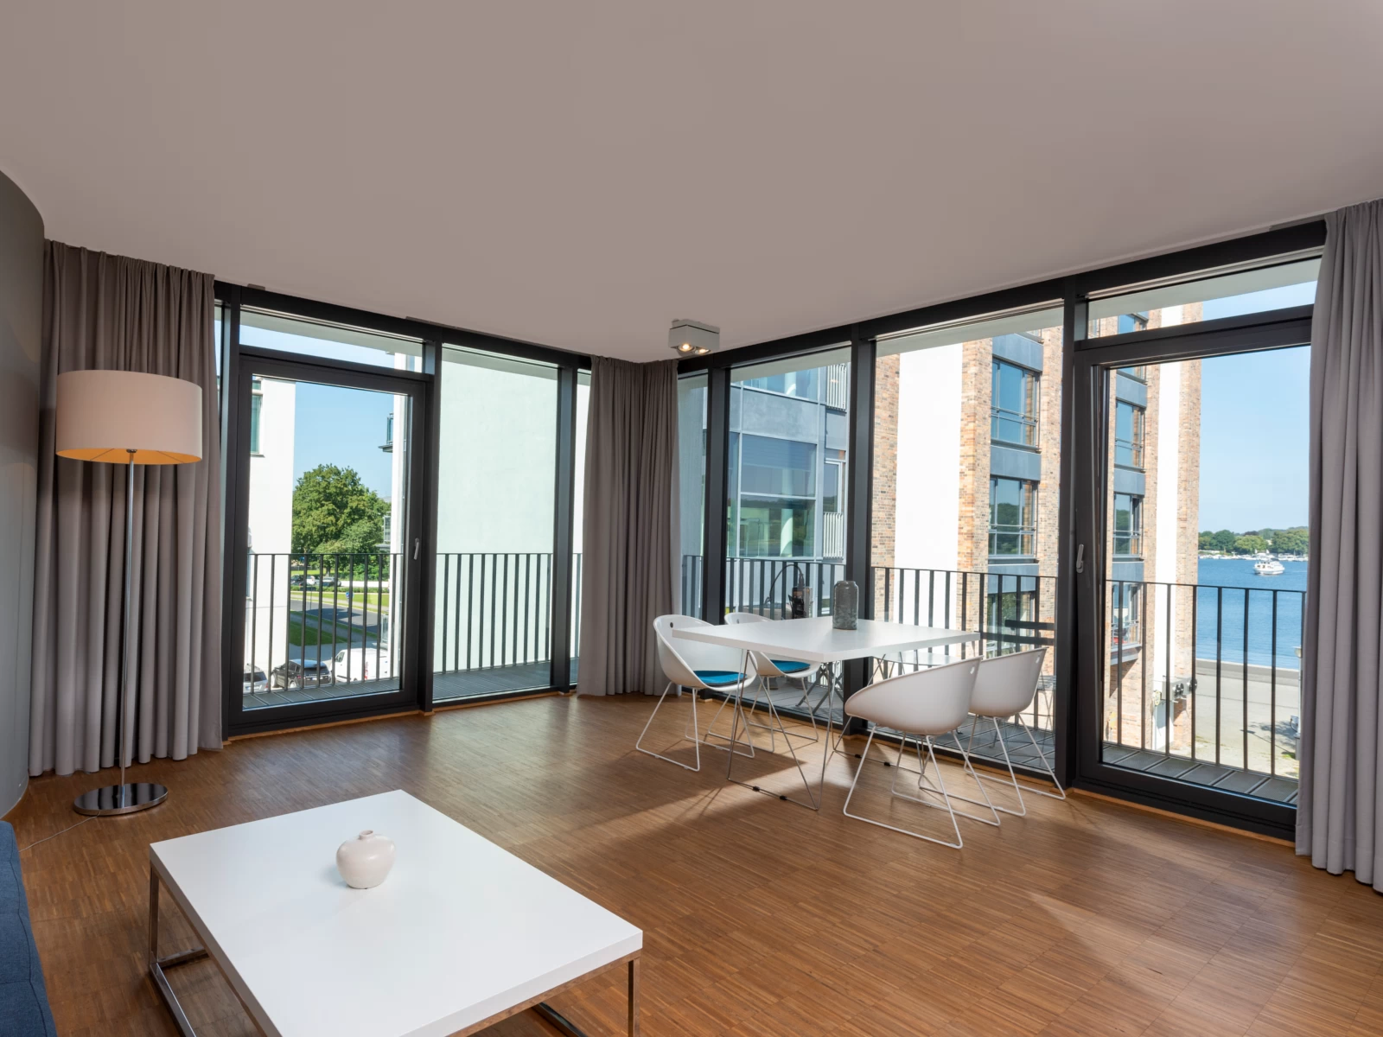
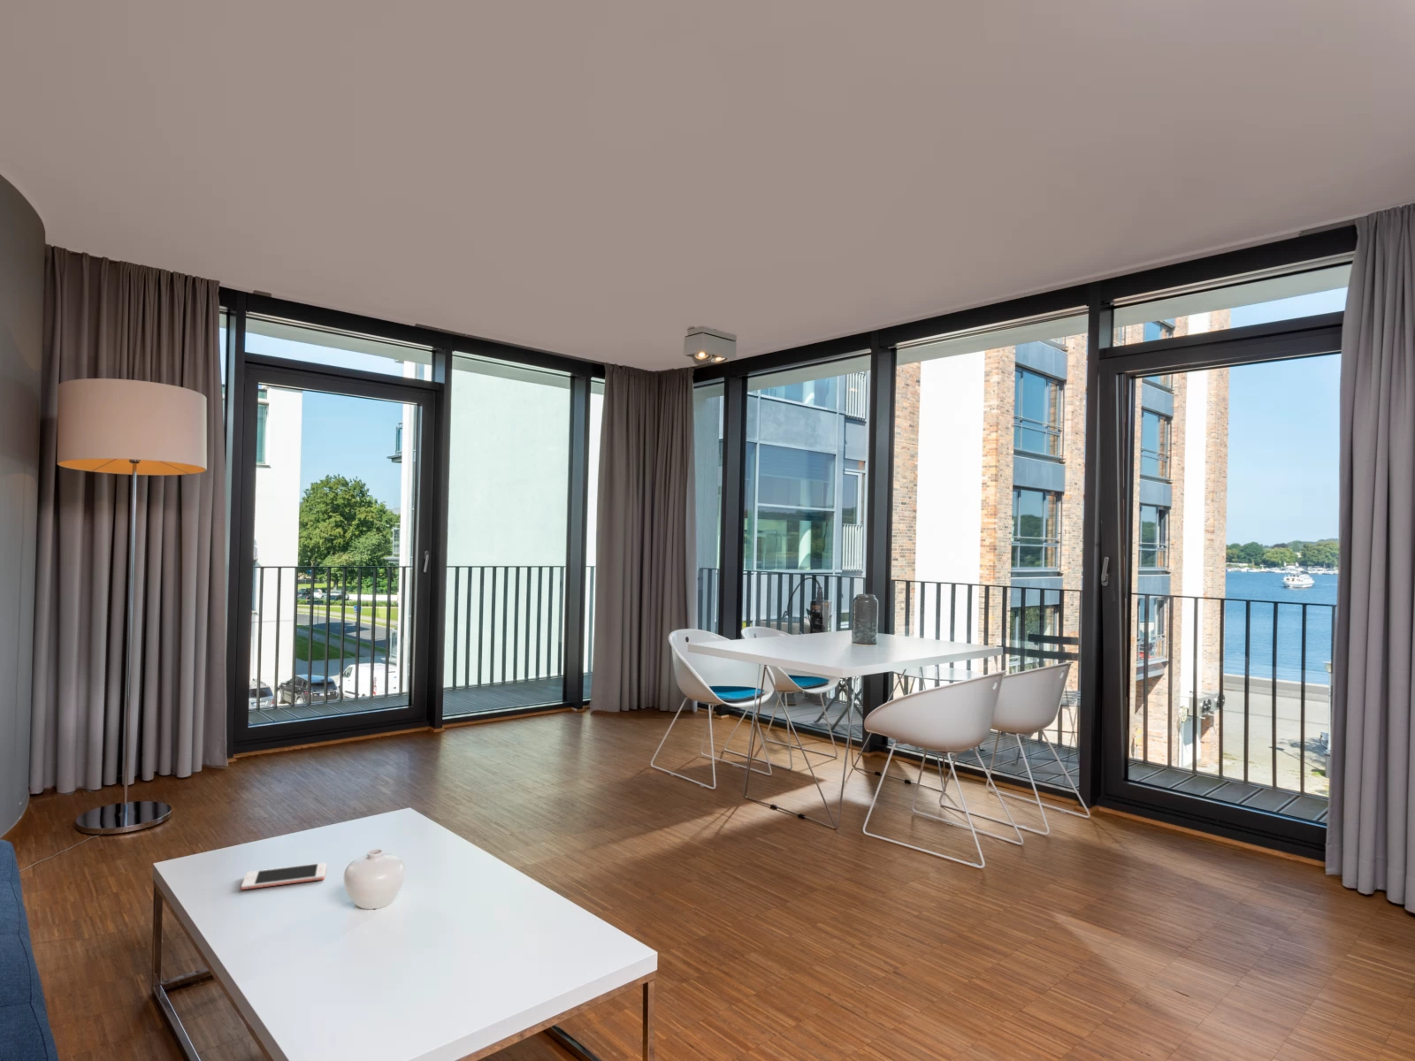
+ cell phone (285, 875)
